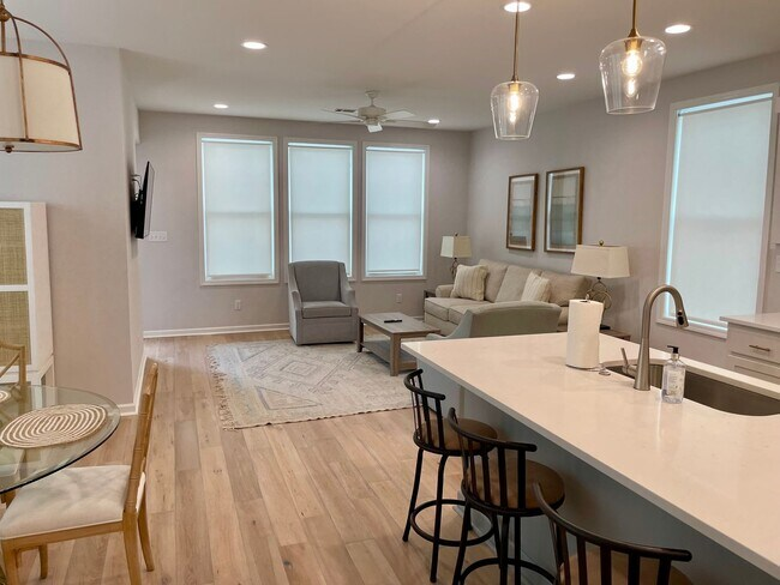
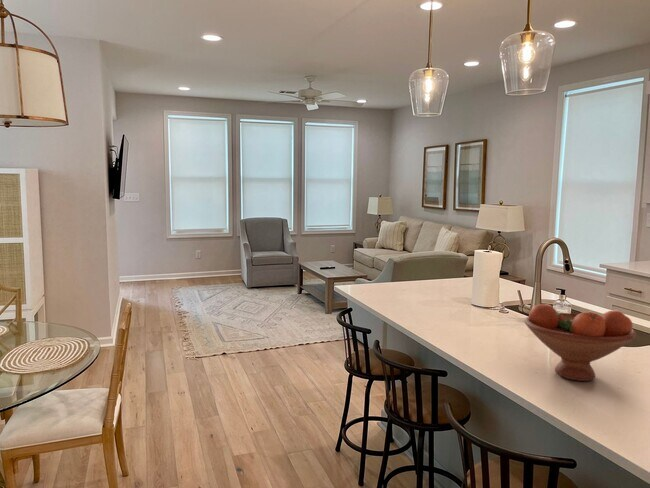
+ fruit bowl (577, 340)
